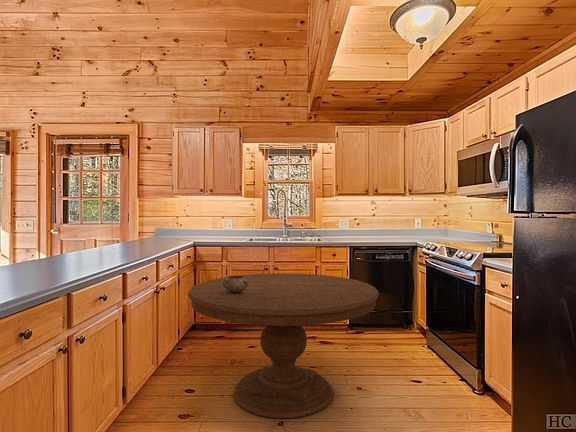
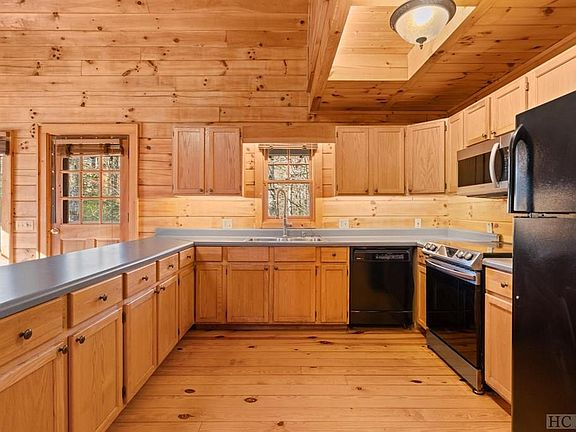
- dining table (283, 339)
- decorative bowl (237, 284)
